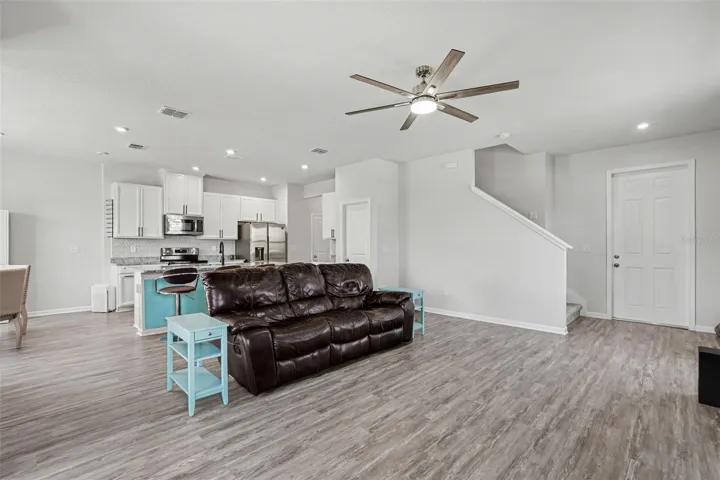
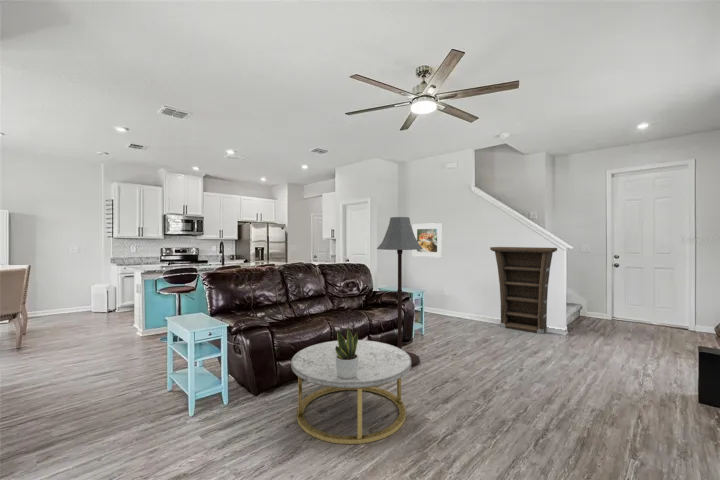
+ floor lamp (399, 288)
+ potted plant (347, 348)
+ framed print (427, 240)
+ cabinet (522, 288)
+ coffee table (351, 384)
